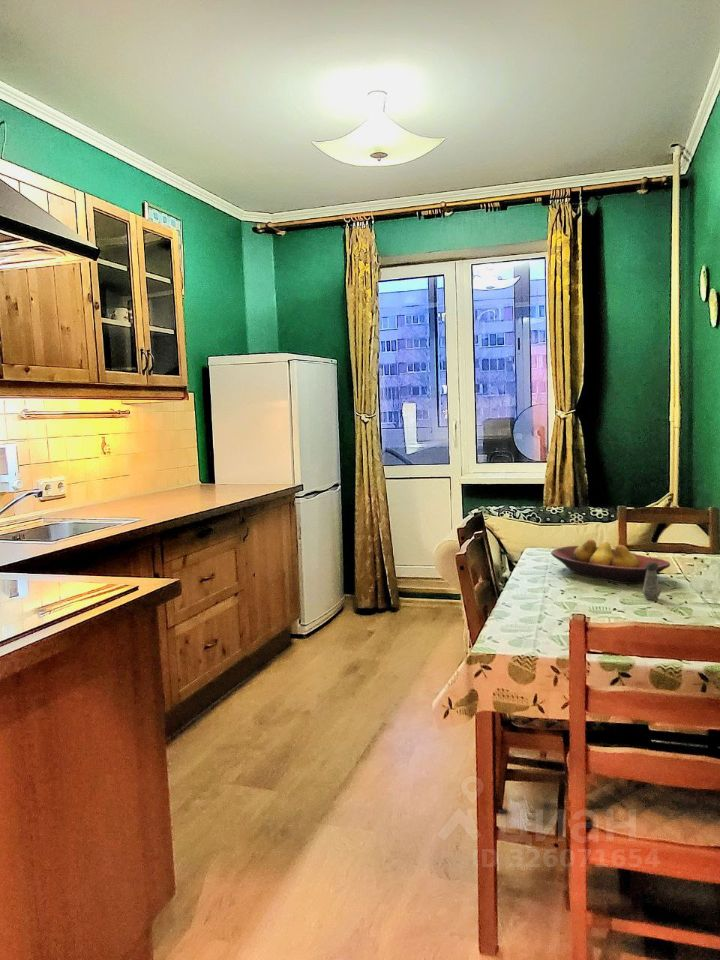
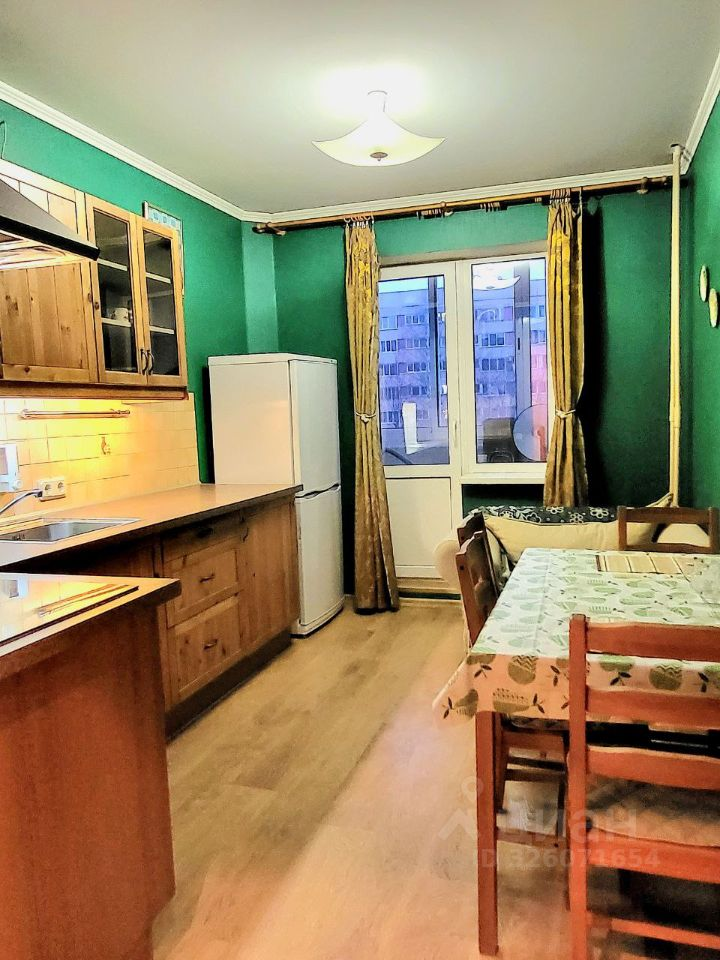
- salt shaker (651, 580)
- fruit bowl (607, 558)
